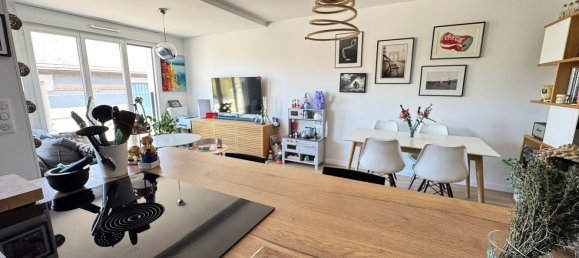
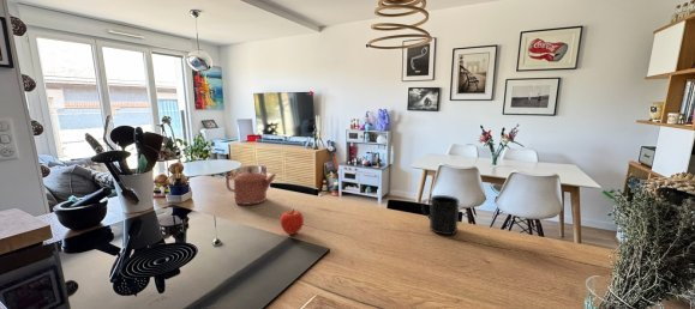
+ teapot (250, 183)
+ mug (439, 213)
+ fruit (292, 220)
